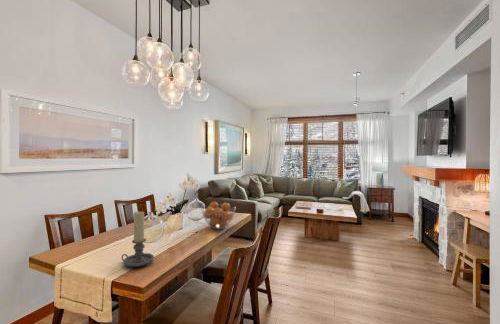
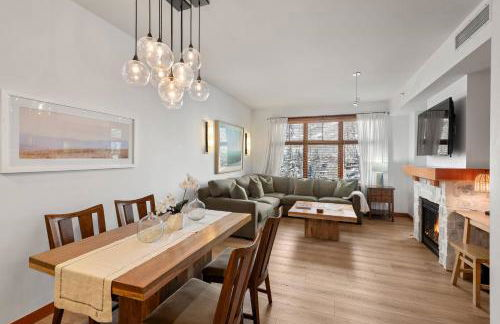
- fruit basket (218, 214)
- candle holder (136, 237)
